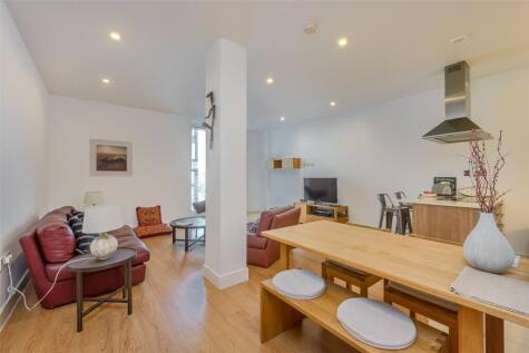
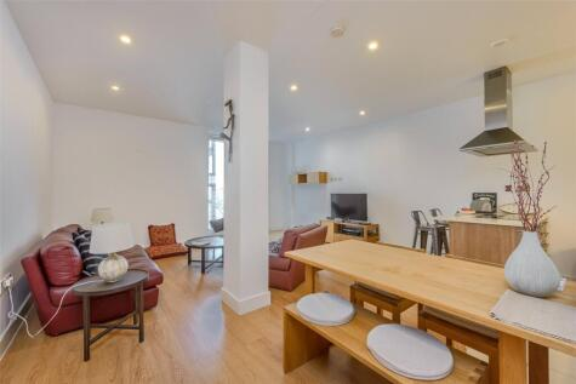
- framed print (111, 158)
